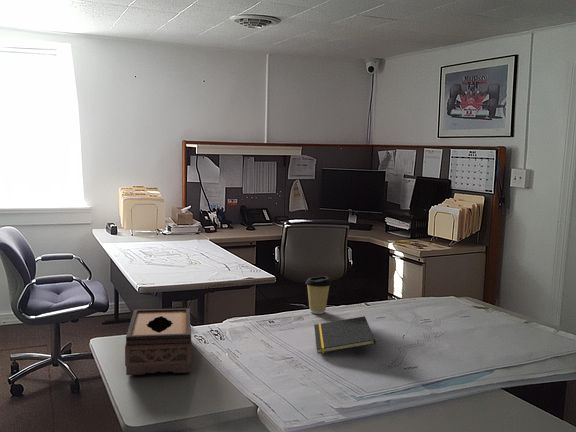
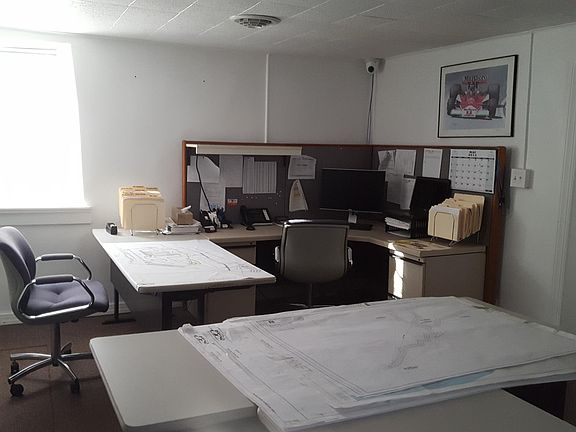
- coffee cup (318, 294)
- tissue box (160, 338)
- notepad (342, 333)
